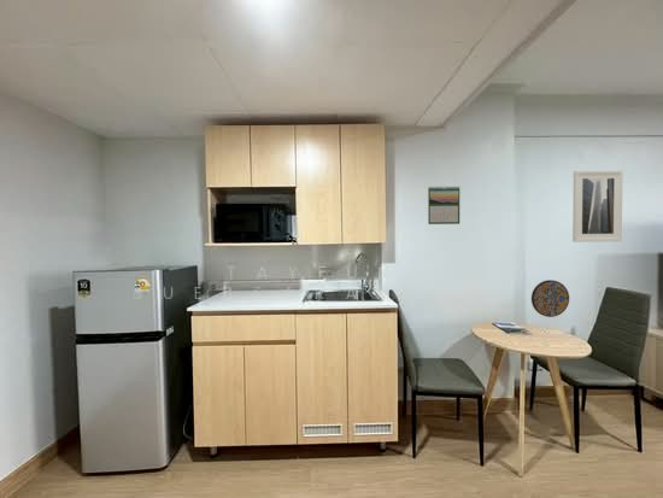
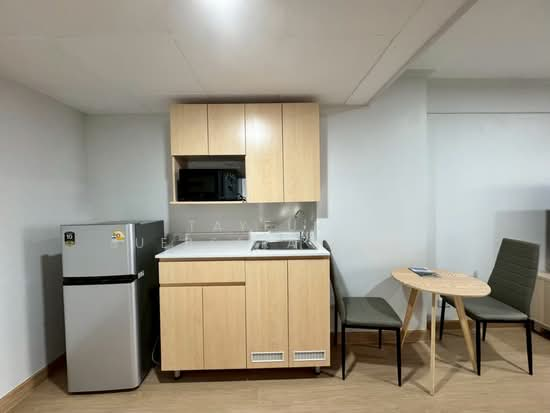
- calendar (444, 205)
- manhole cover (550, 298)
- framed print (597, 206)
